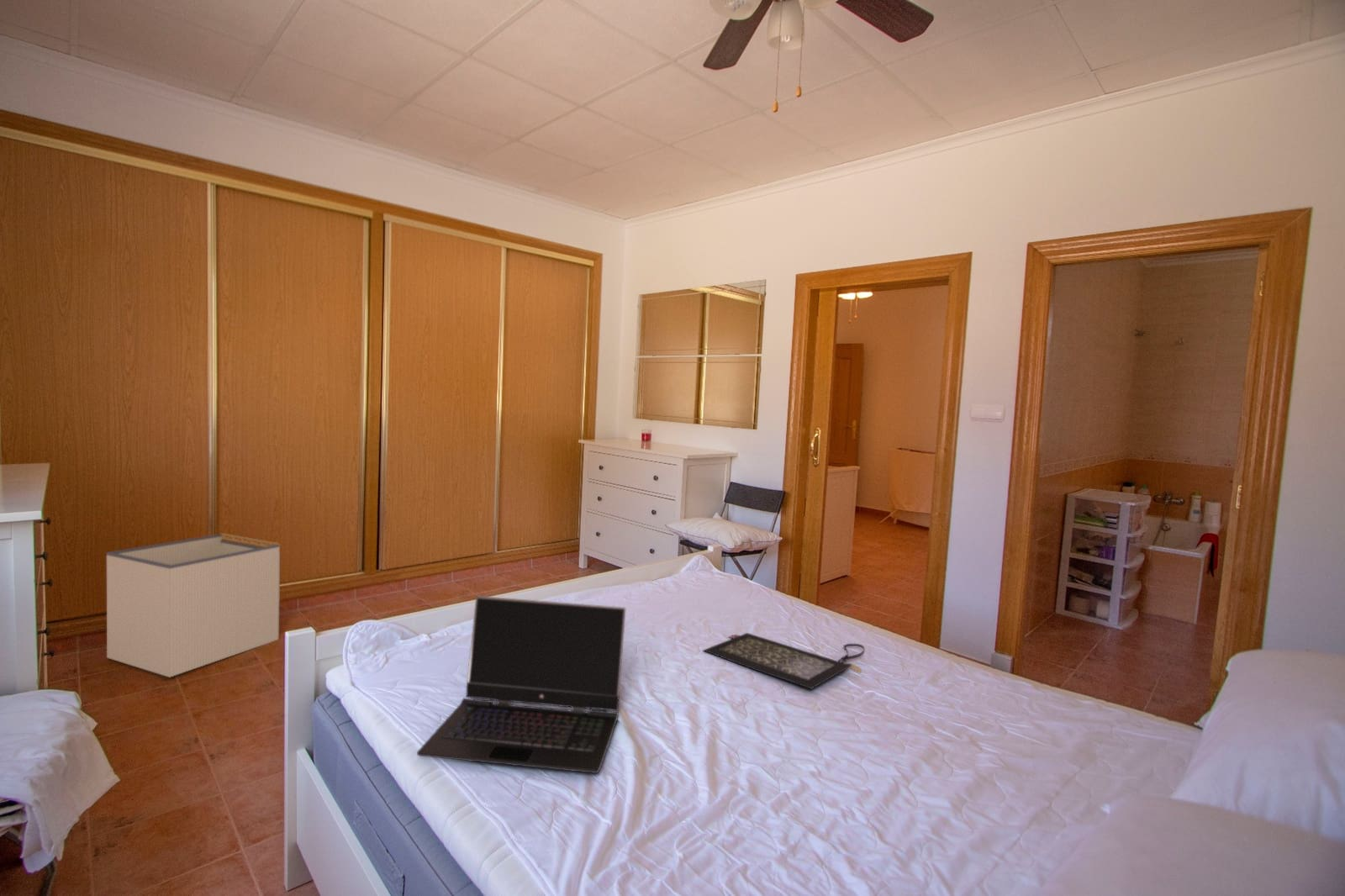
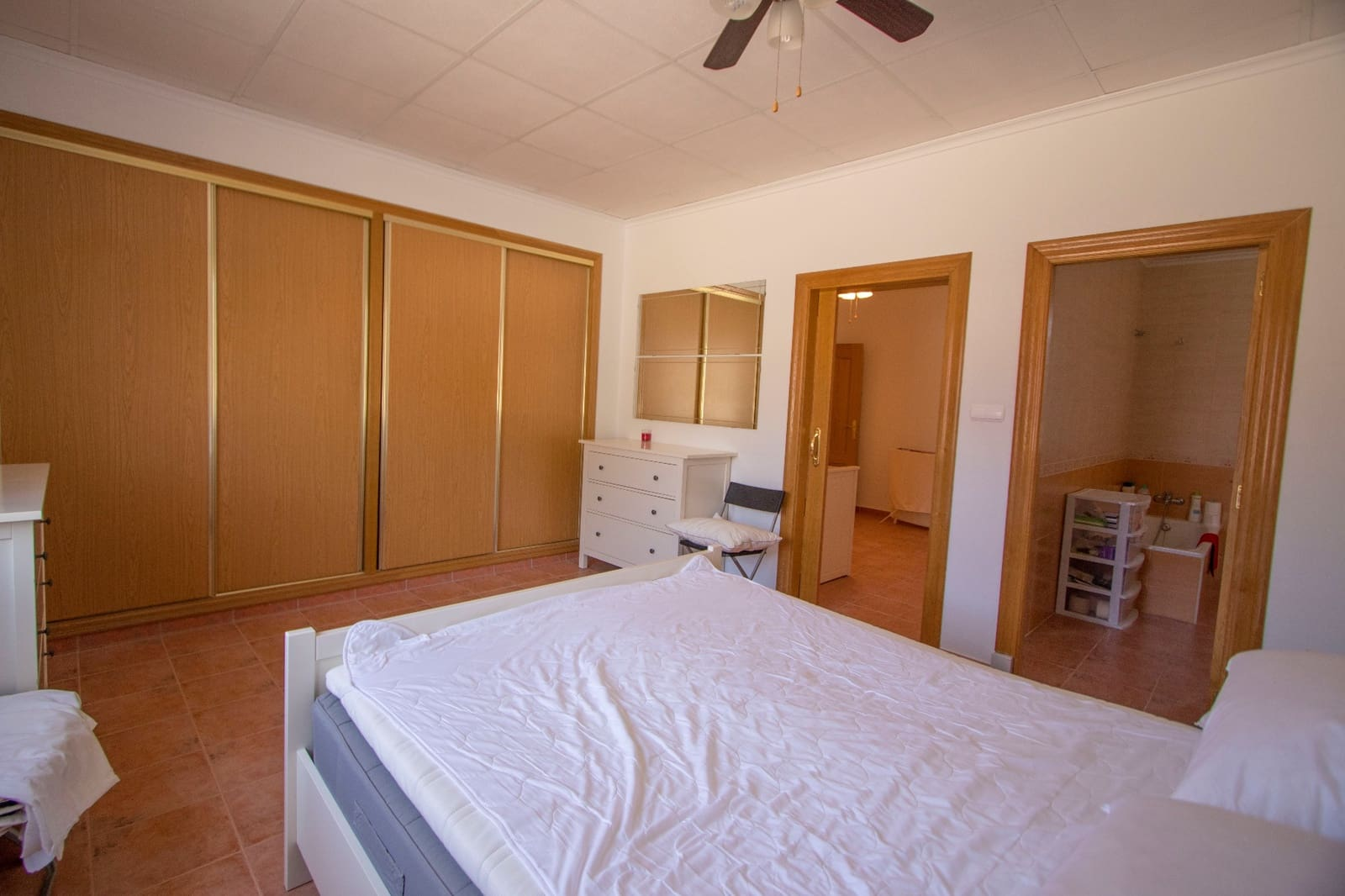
- clutch bag (783, 658)
- storage bin (198, 598)
- laptop computer (530, 677)
